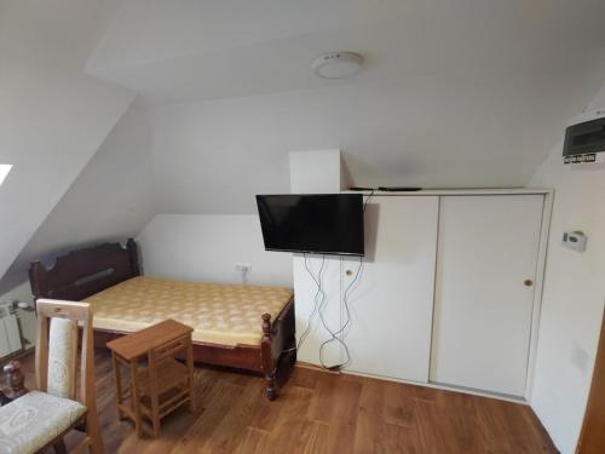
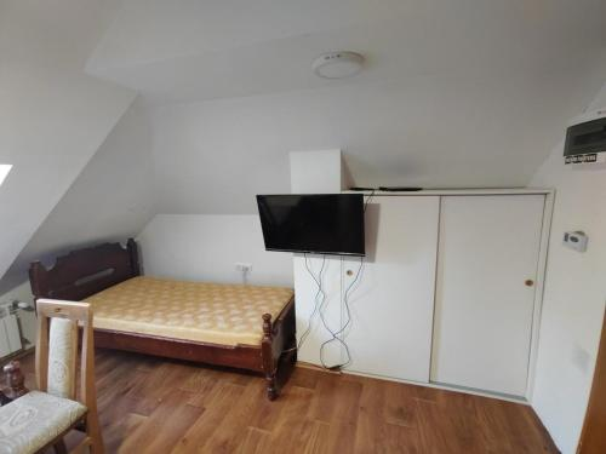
- side table (155, 369)
